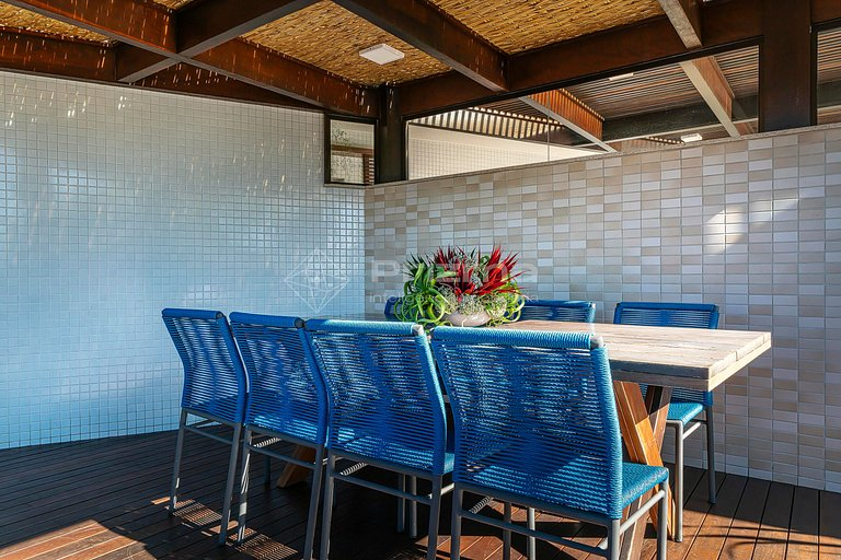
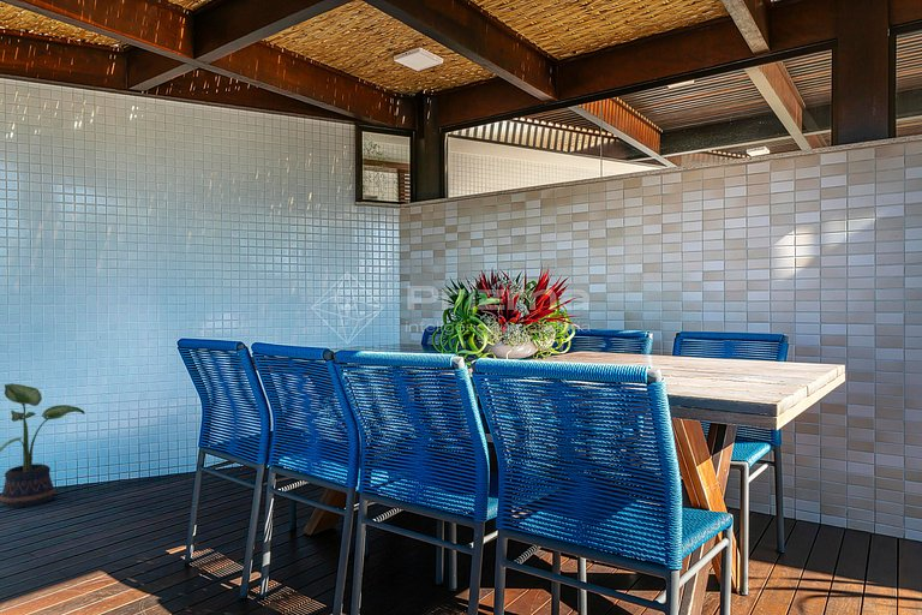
+ potted plant (34, 441)
